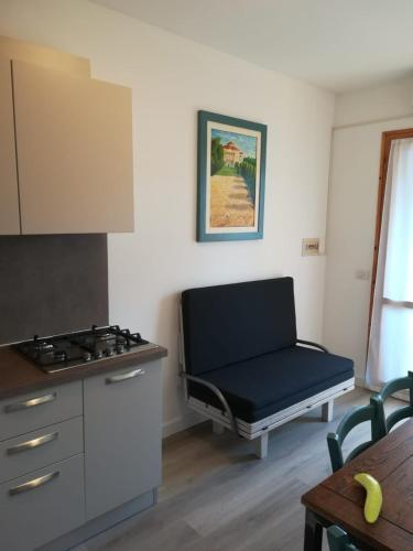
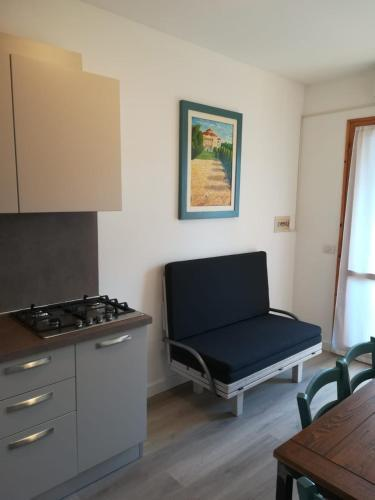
- banana (367, 495)
